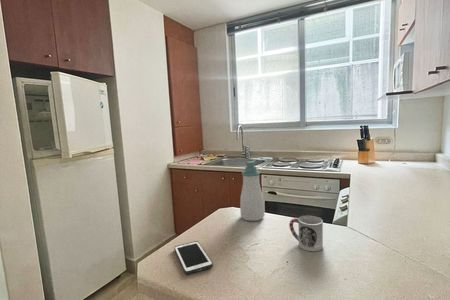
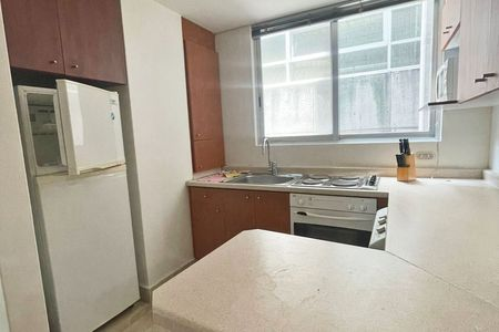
- soap bottle (251, 189)
- cell phone (192, 256)
- cup (305, 231)
